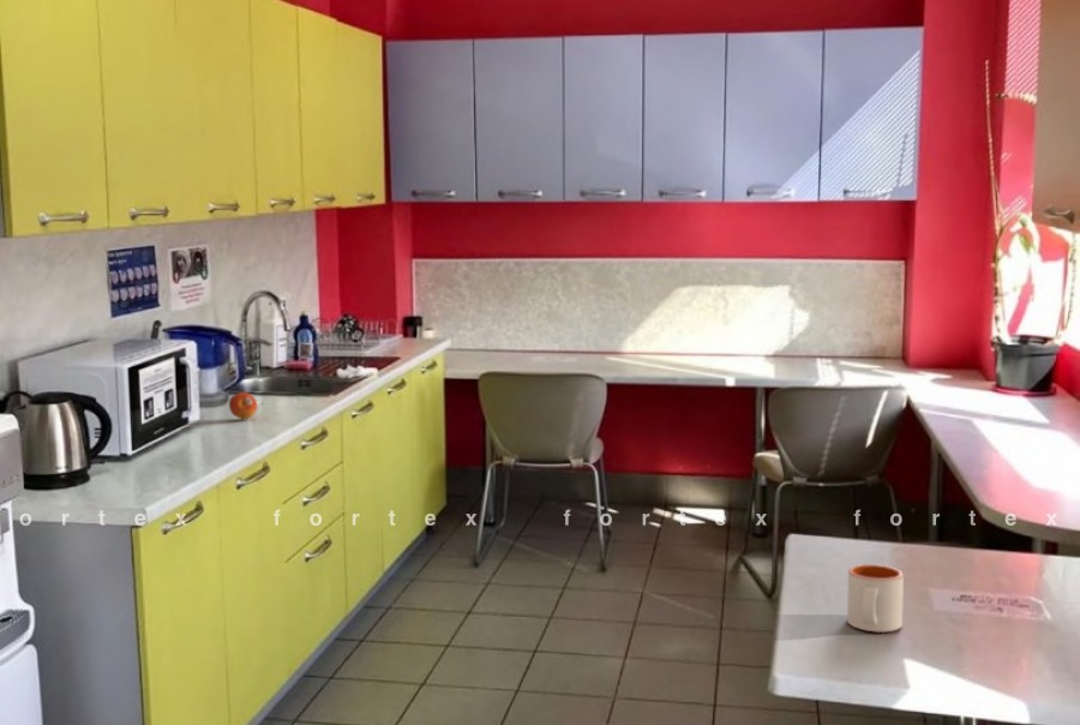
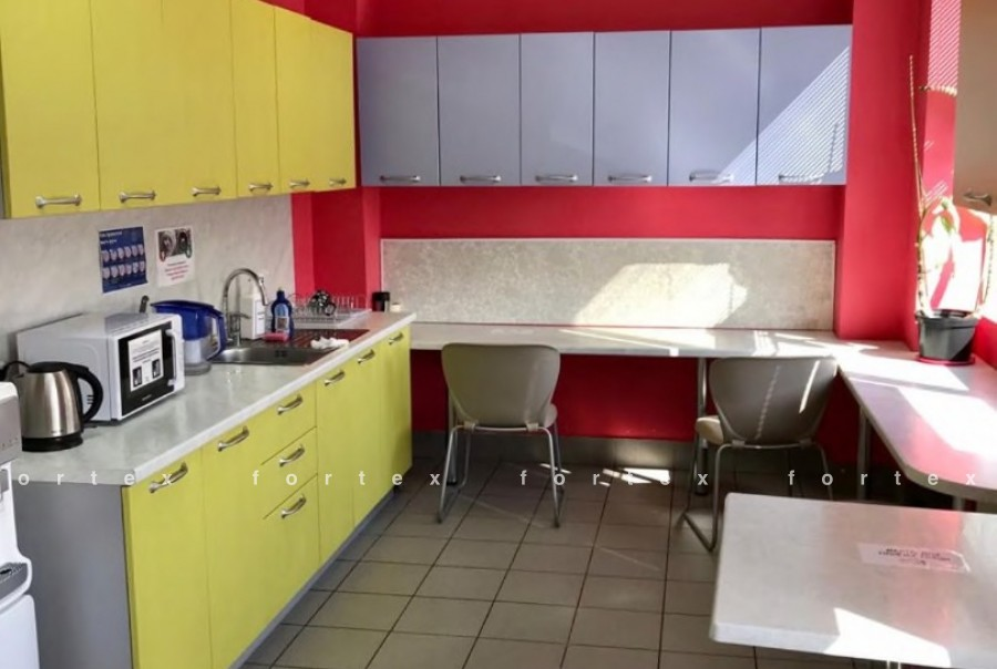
- fruit (244, 406)
- mug (874, 599)
